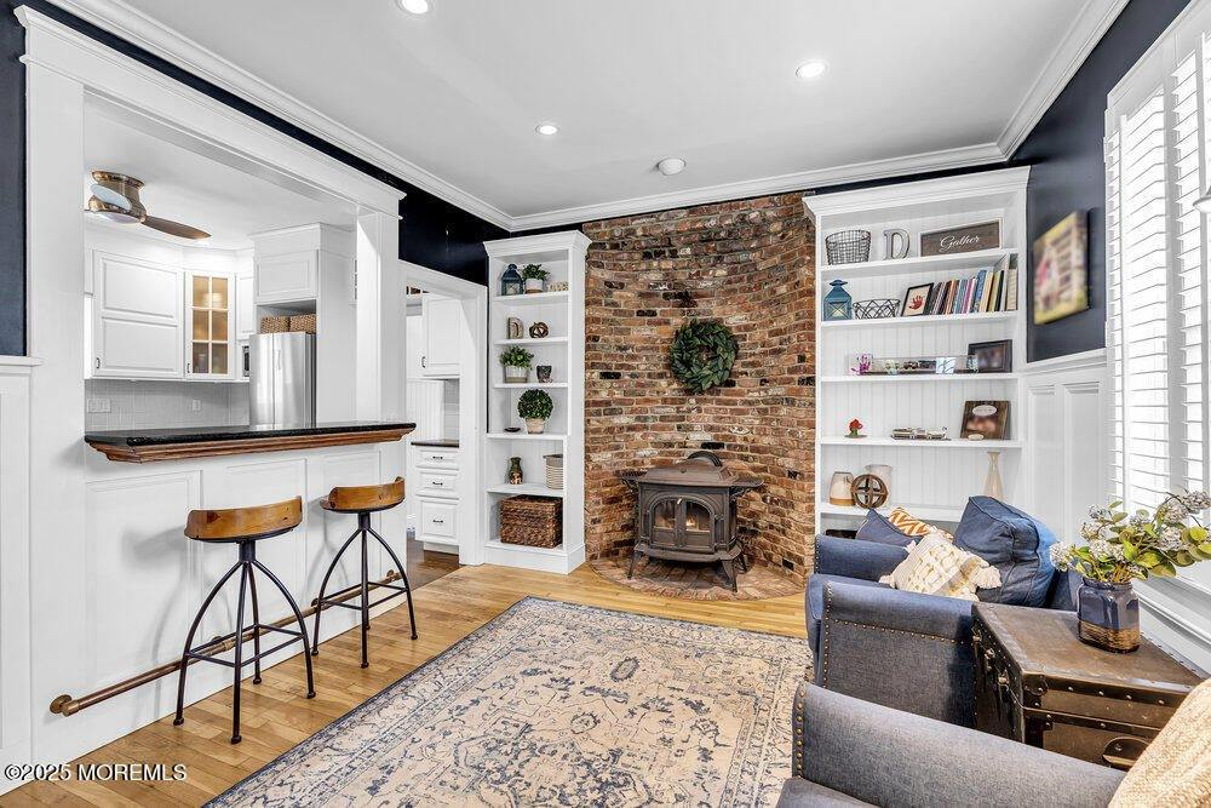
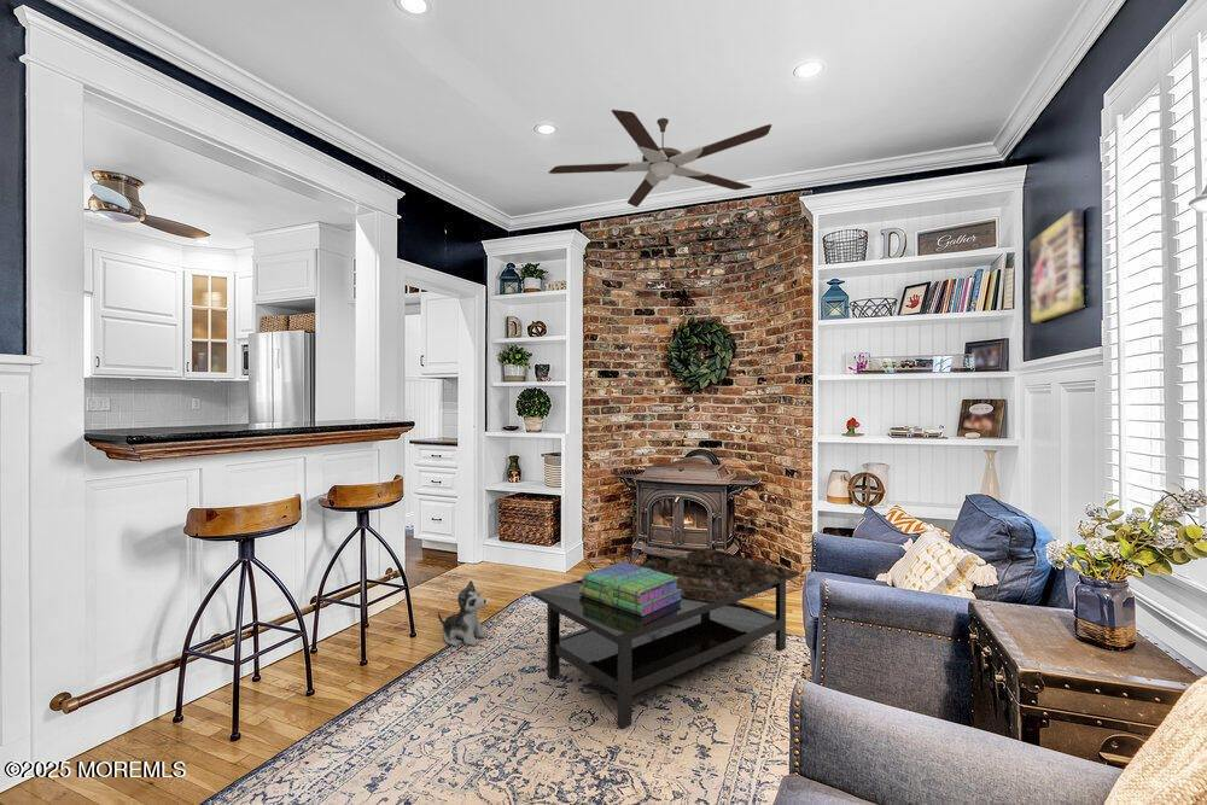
+ coffee table (672, 622)
+ ceiling fan (653, 151)
+ stack of books (630, 585)
+ plush toy (461, 608)
